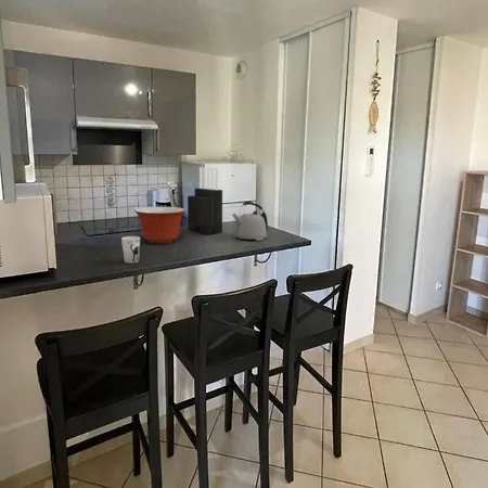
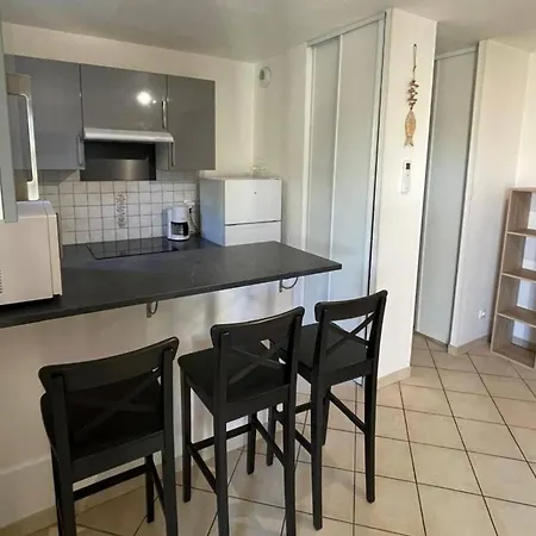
- mixing bowl (160, 224)
- kettle (249, 219)
- cup (131, 249)
- knife block (203, 200)
